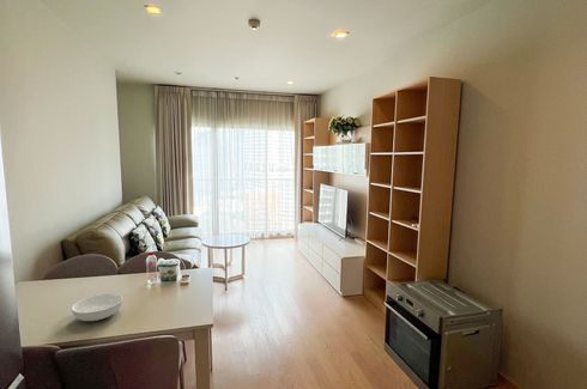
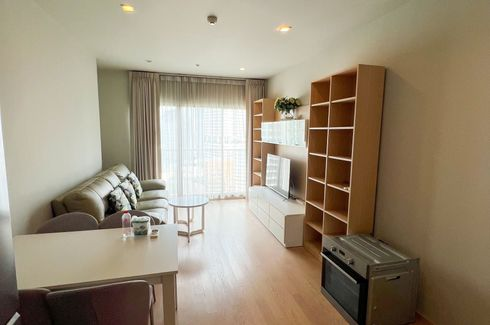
- serving bowl (98, 309)
